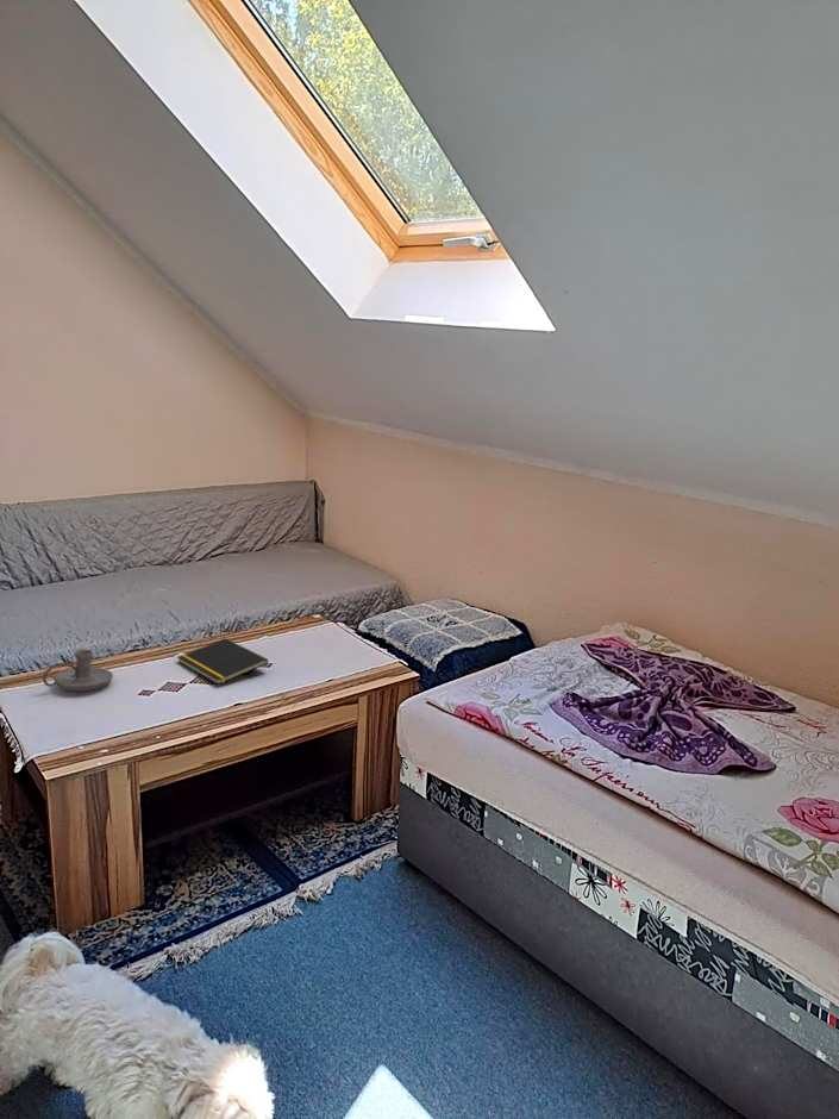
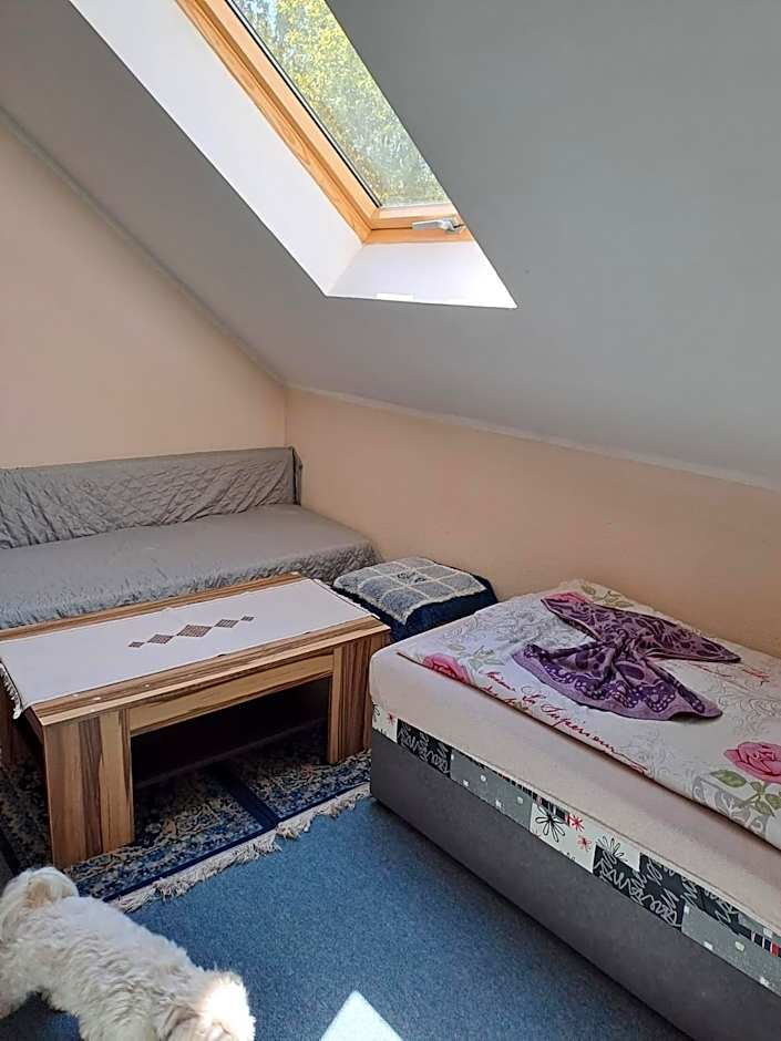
- candle holder (77, 669)
- notepad (221, 659)
